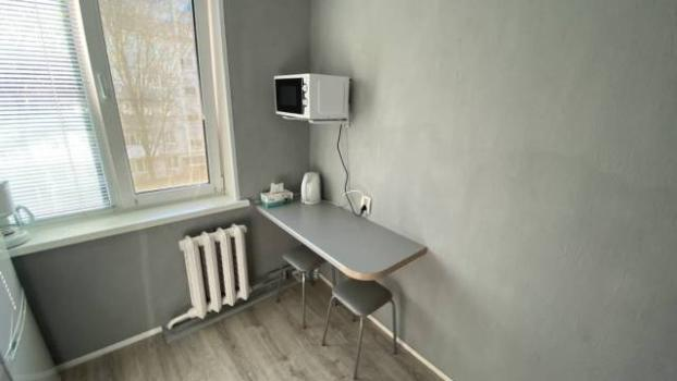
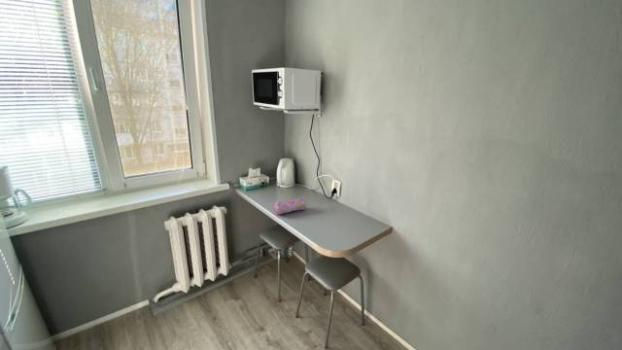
+ pencil case (290, 205)
